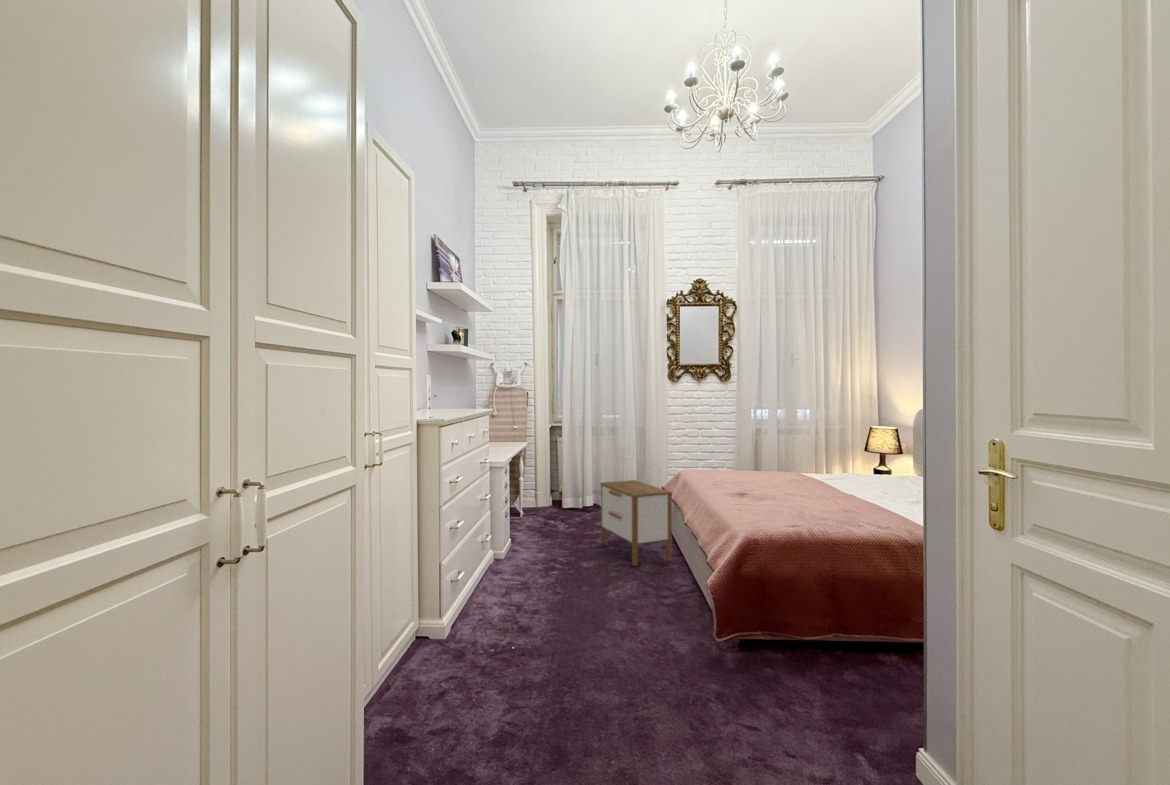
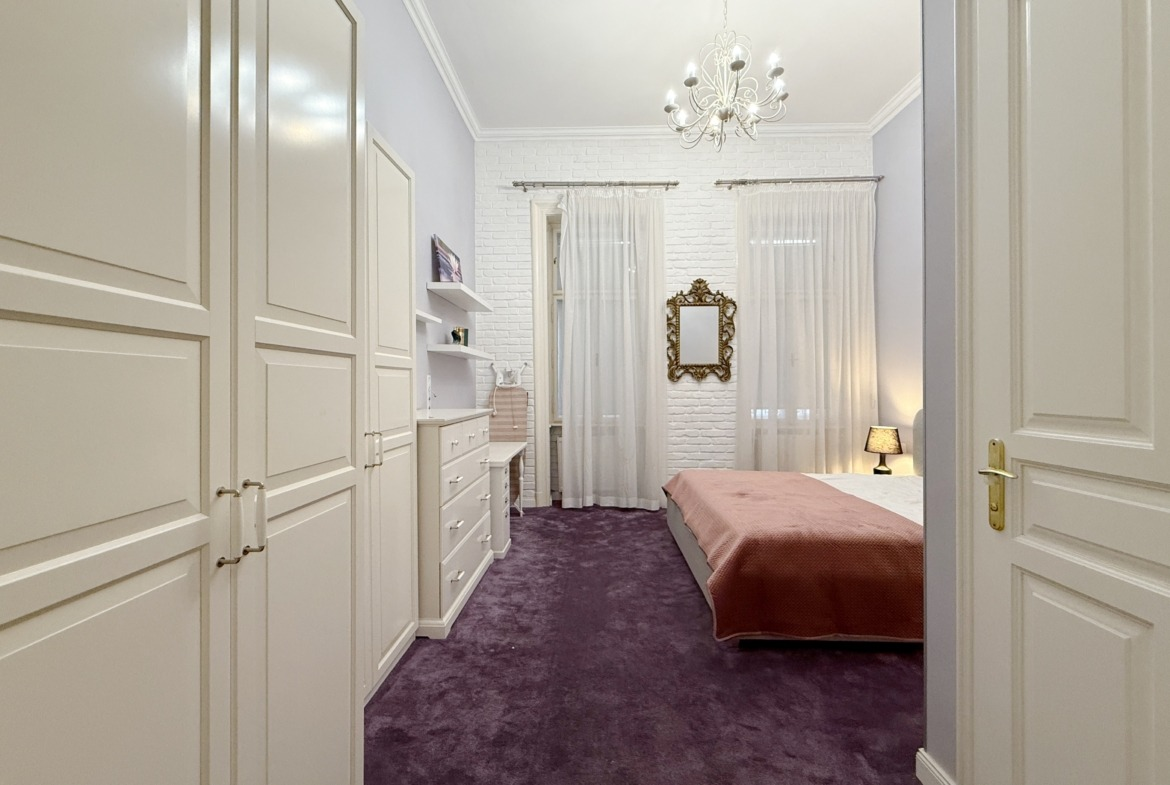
- nightstand (633, 519)
